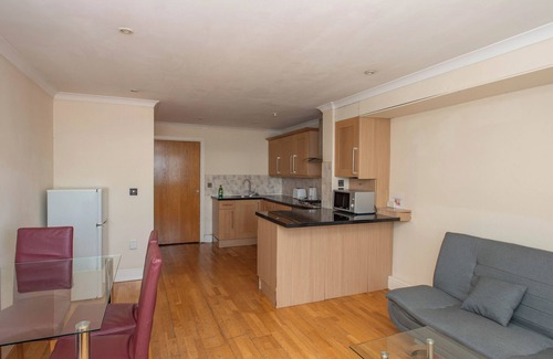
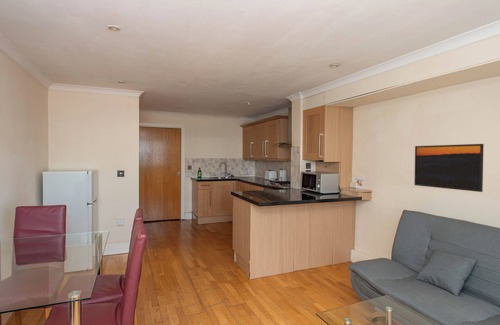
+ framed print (445, 166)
